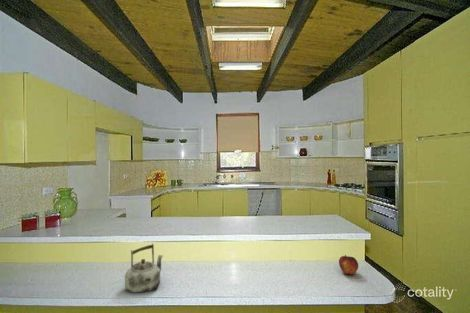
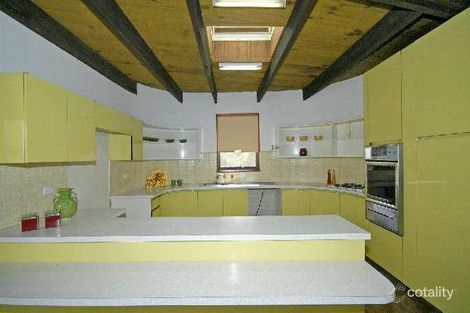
- kettle (146, 265)
- fruit (348, 264)
